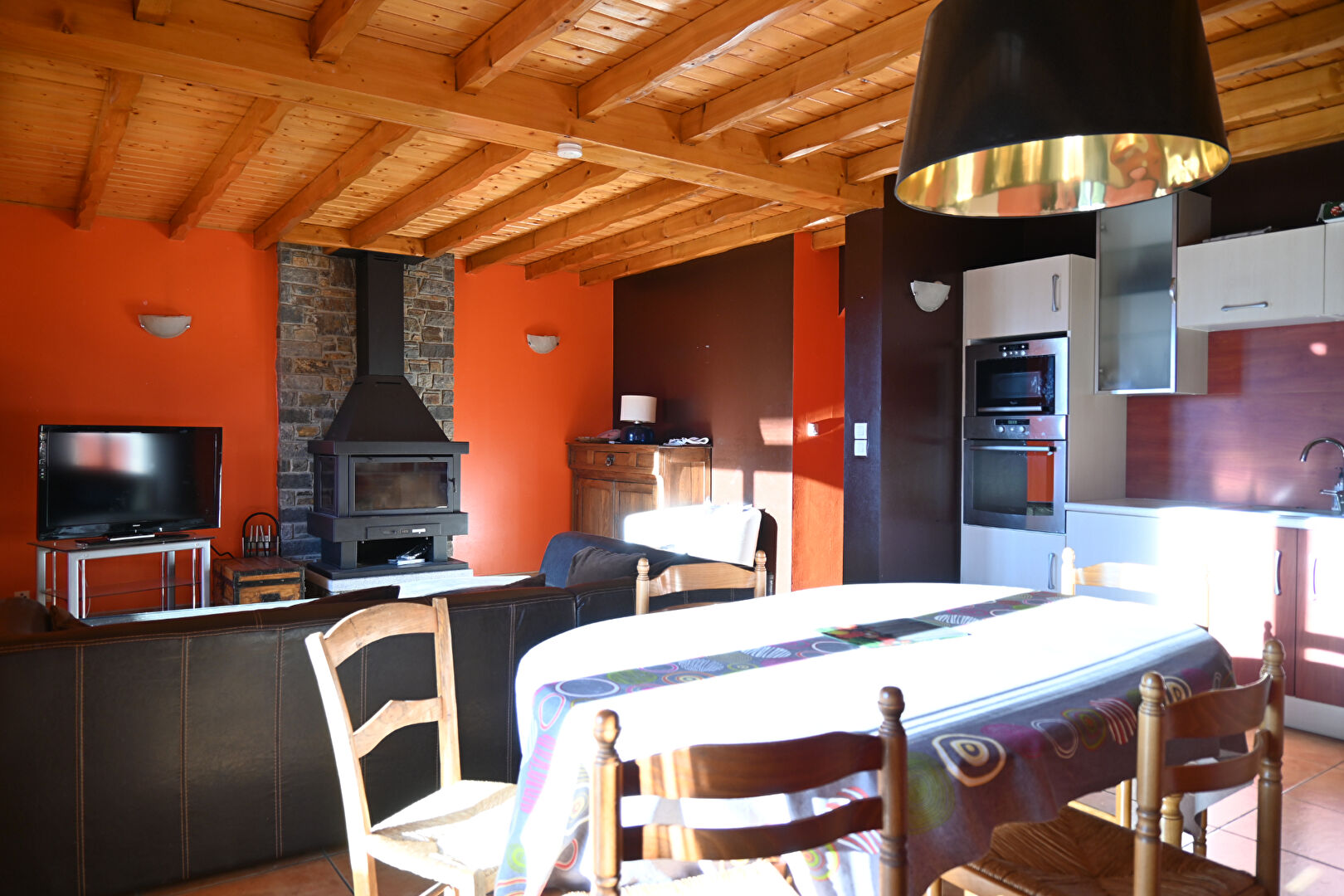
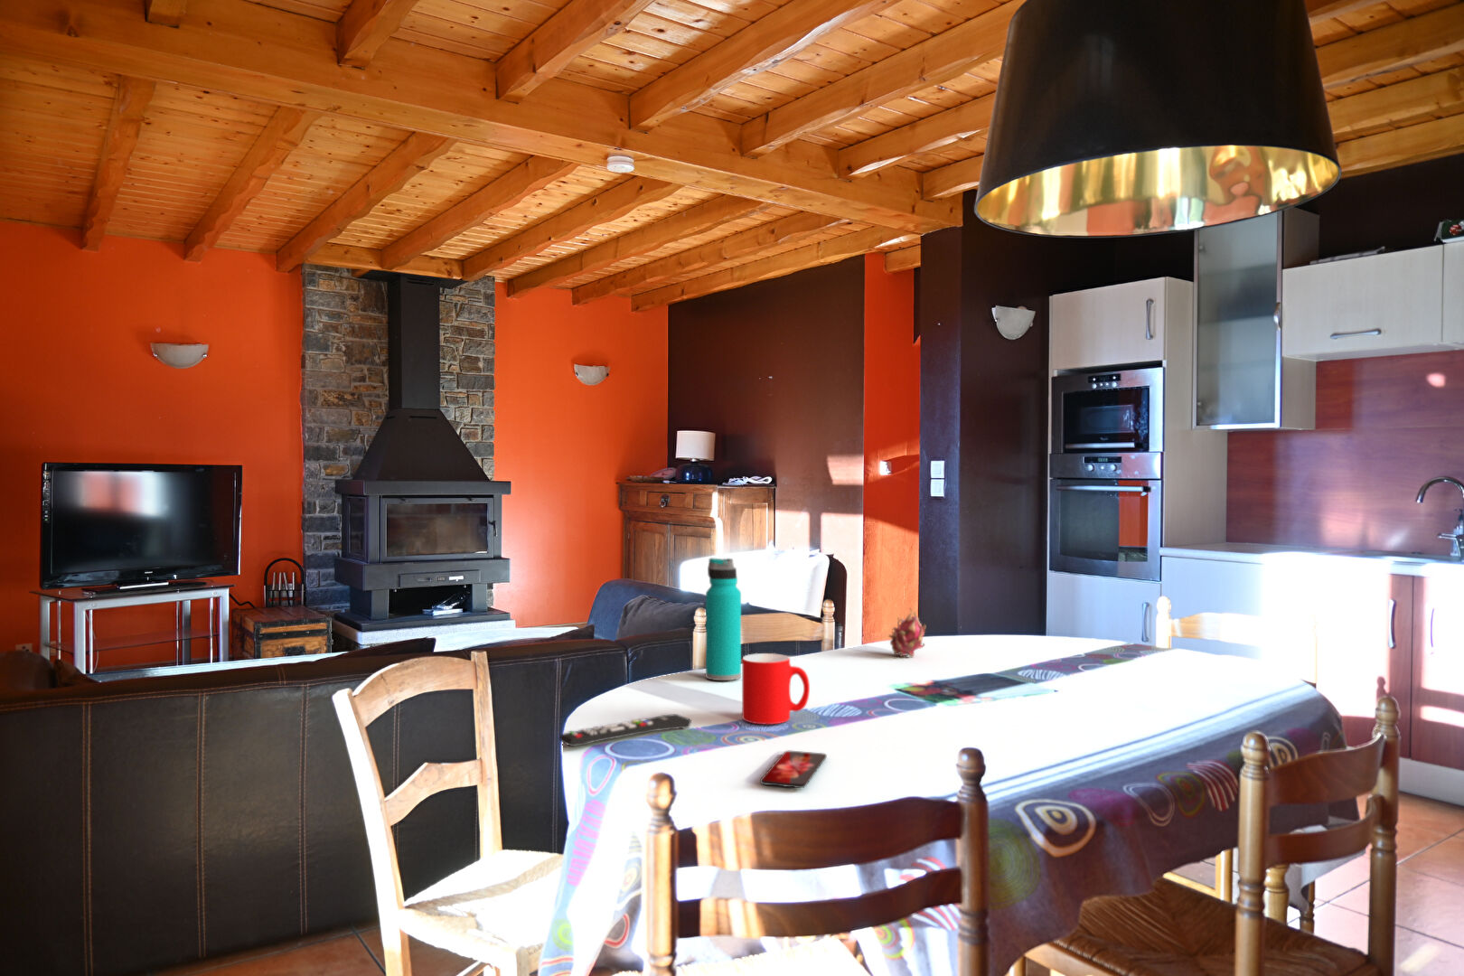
+ remote control (627, 730)
+ smartphone (794, 768)
+ cup (776, 687)
+ water bottle (723, 618)
+ fruit (906, 632)
